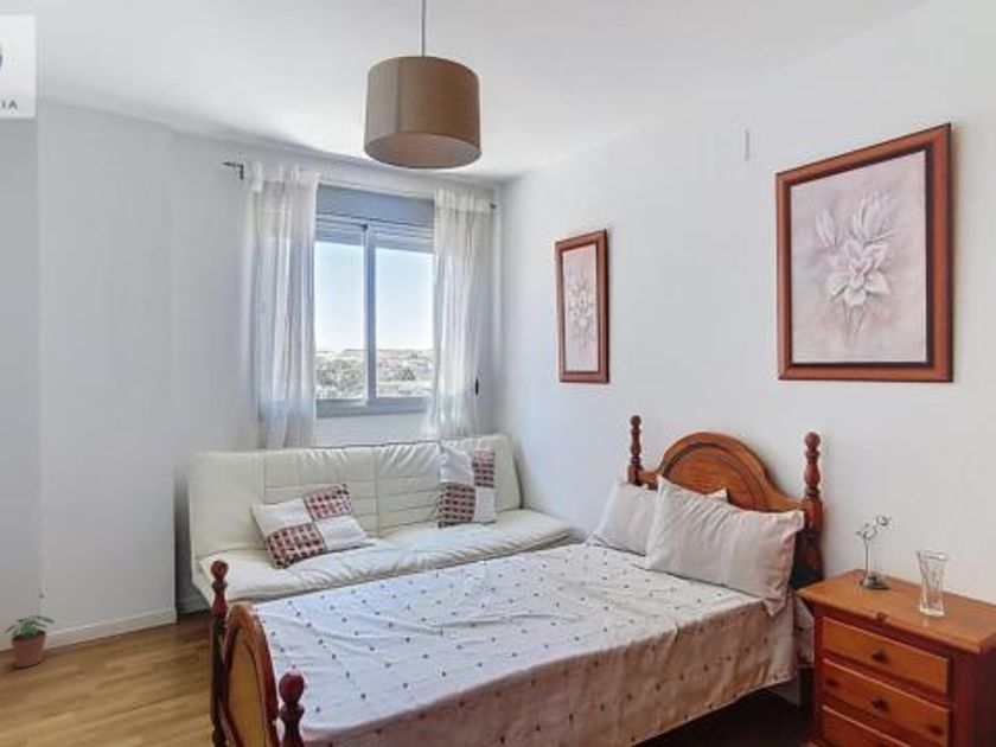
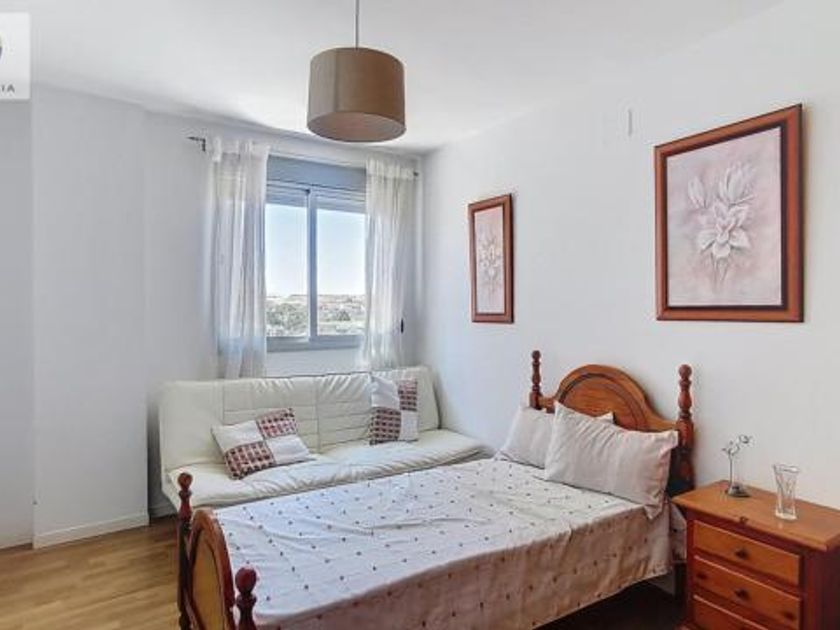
- potted plant (30, 641)
